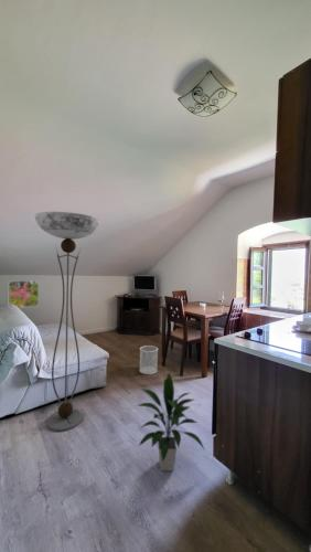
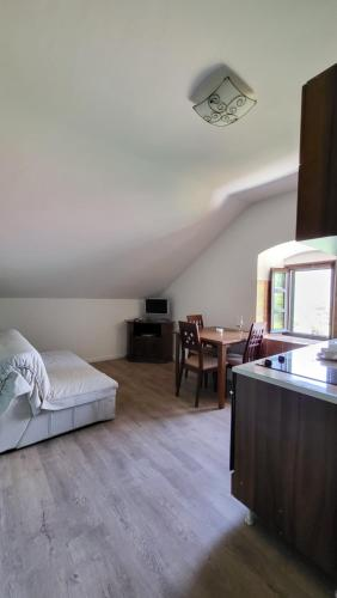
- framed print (23, 294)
- wastebasket (148, 359)
- indoor plant (171, 424)
- floor lamp (66, 320)
